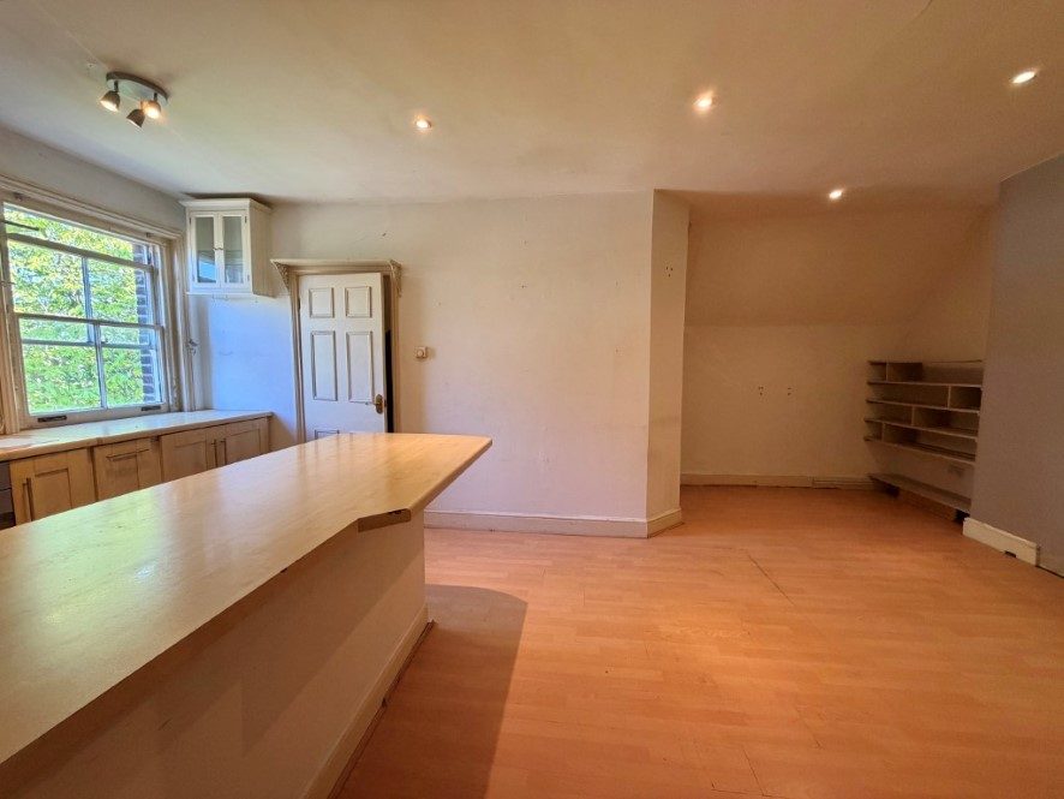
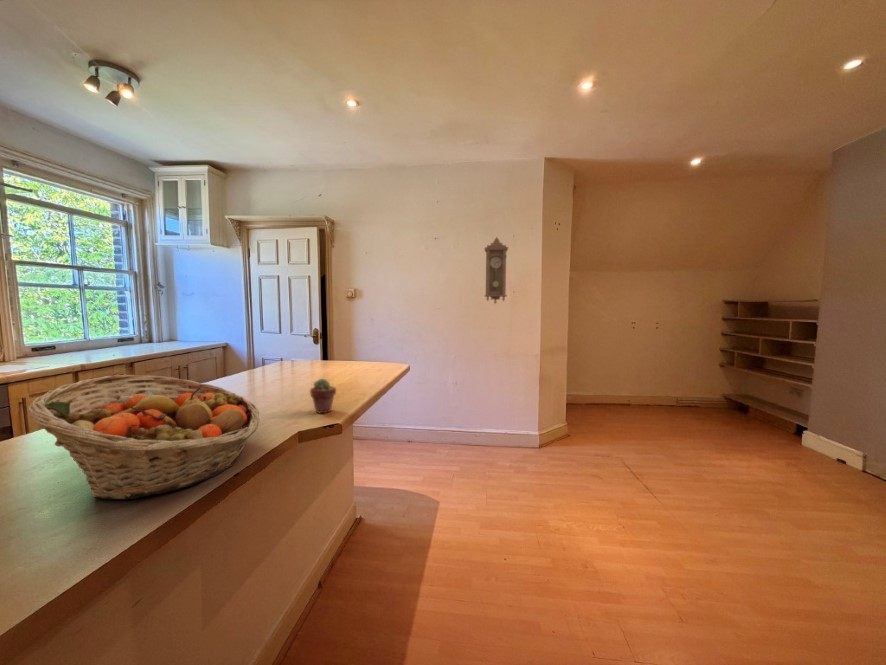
+ pendulum clock (495, 271)
+ fruit basket (167, 421)
+ potted succulent (323, 394)
